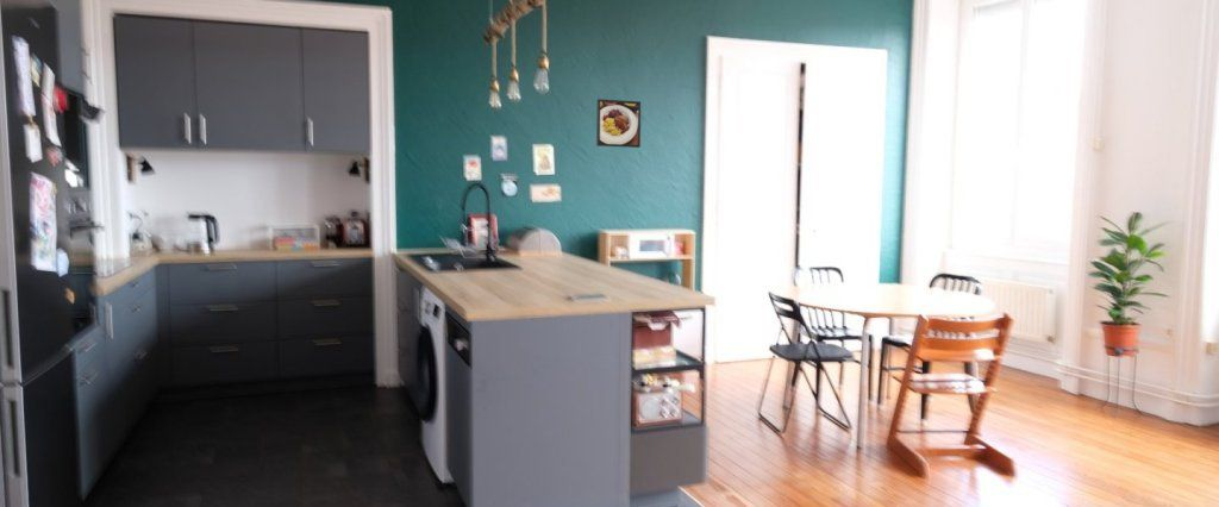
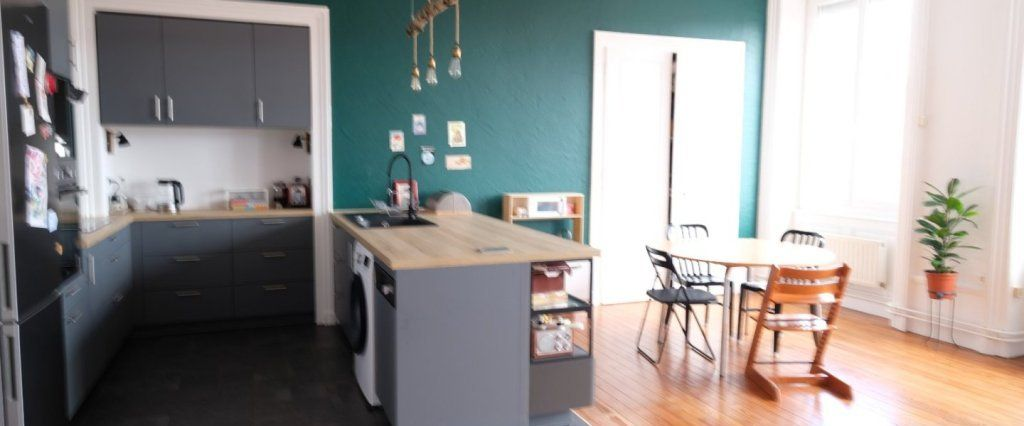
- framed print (618, 123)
